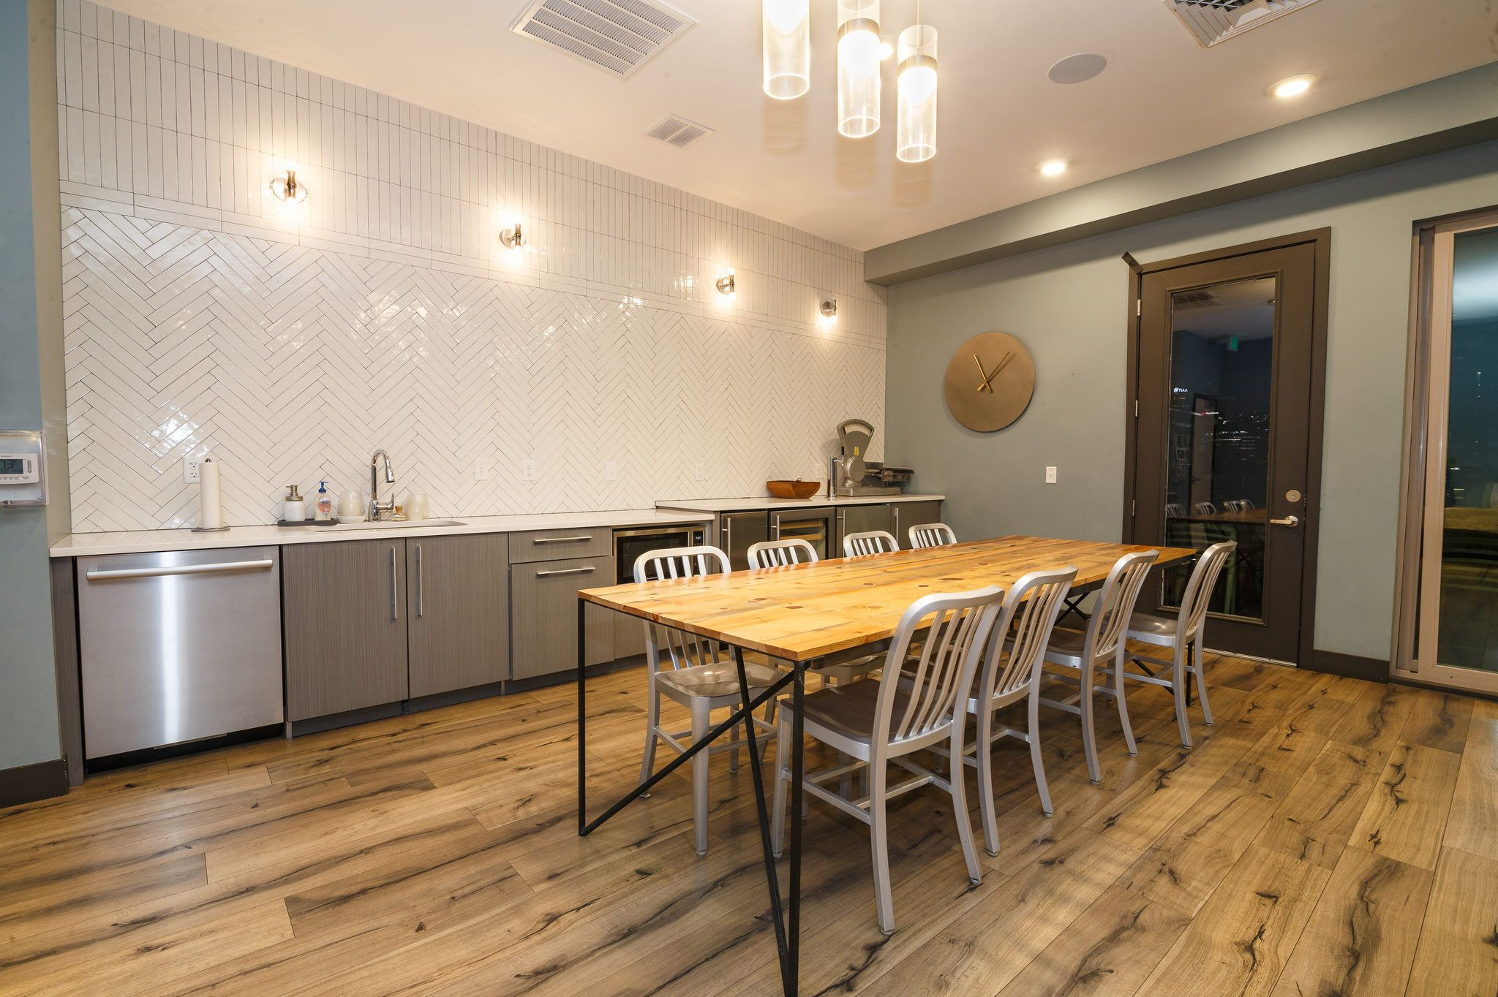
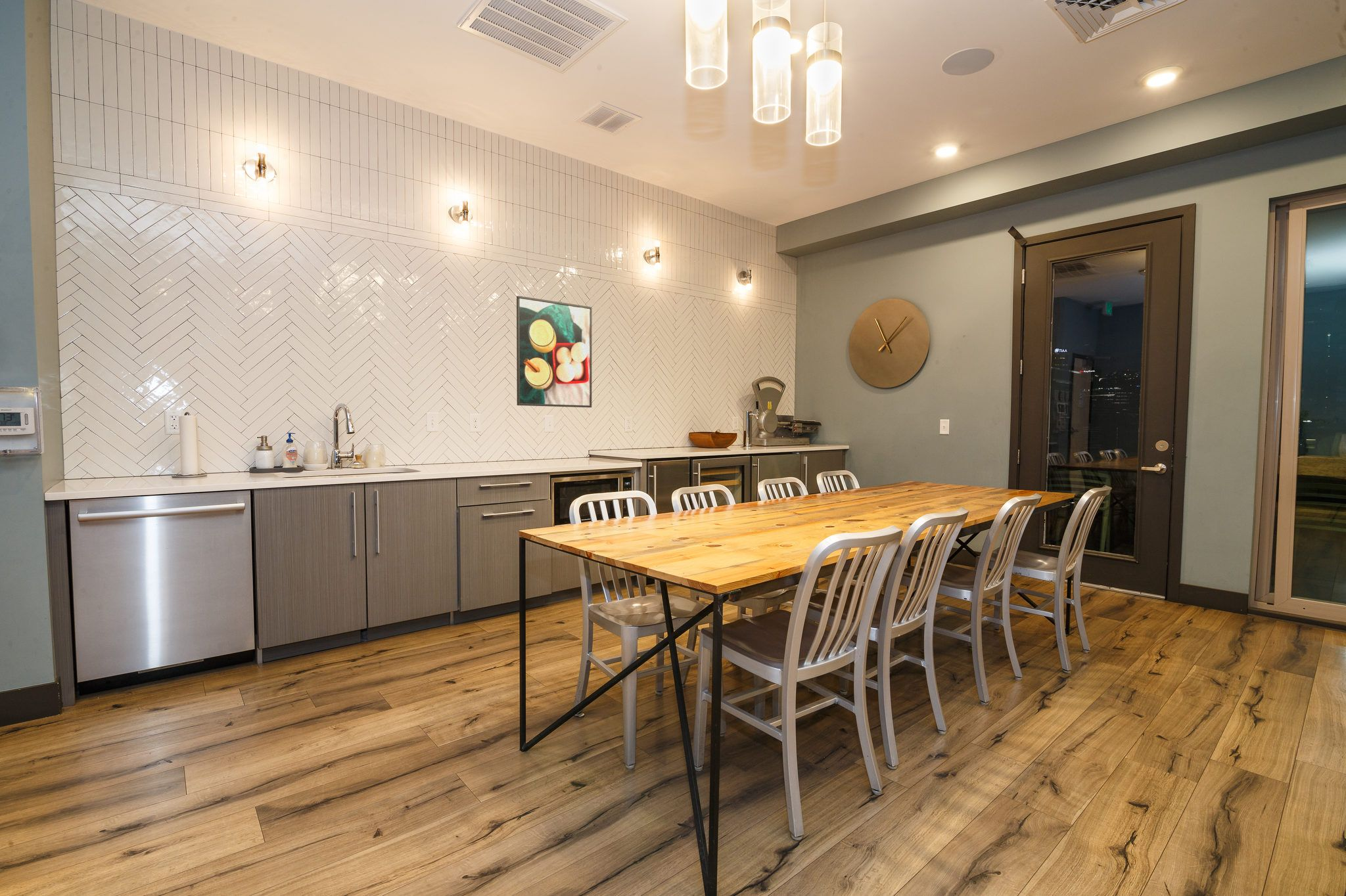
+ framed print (555, 354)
